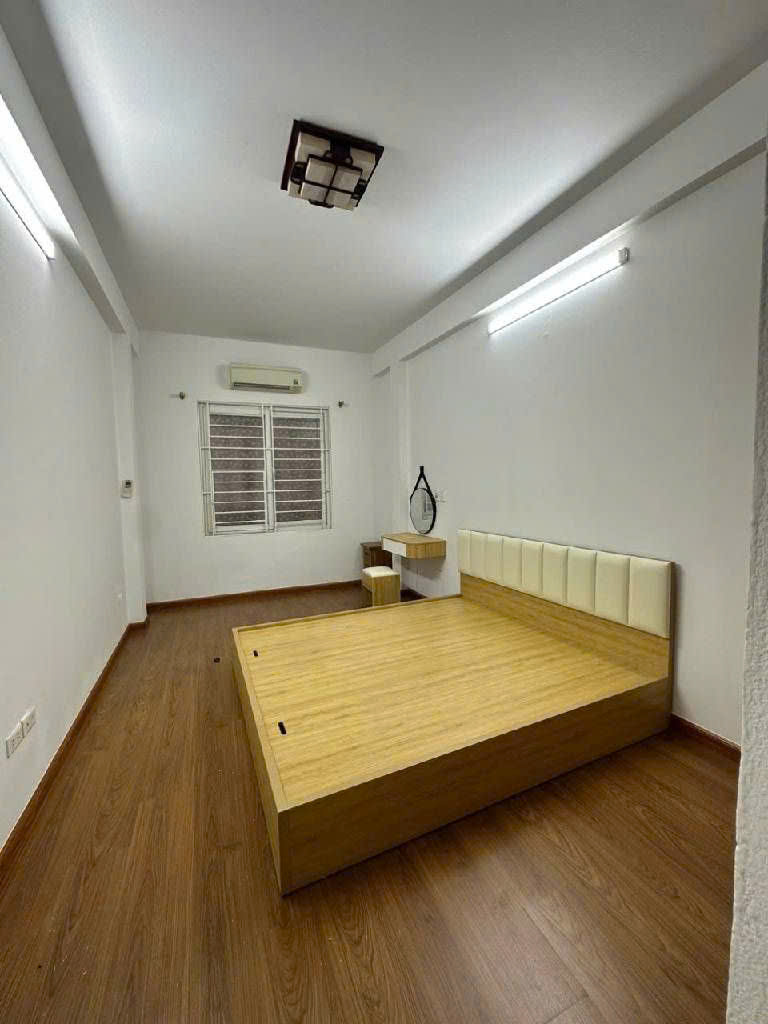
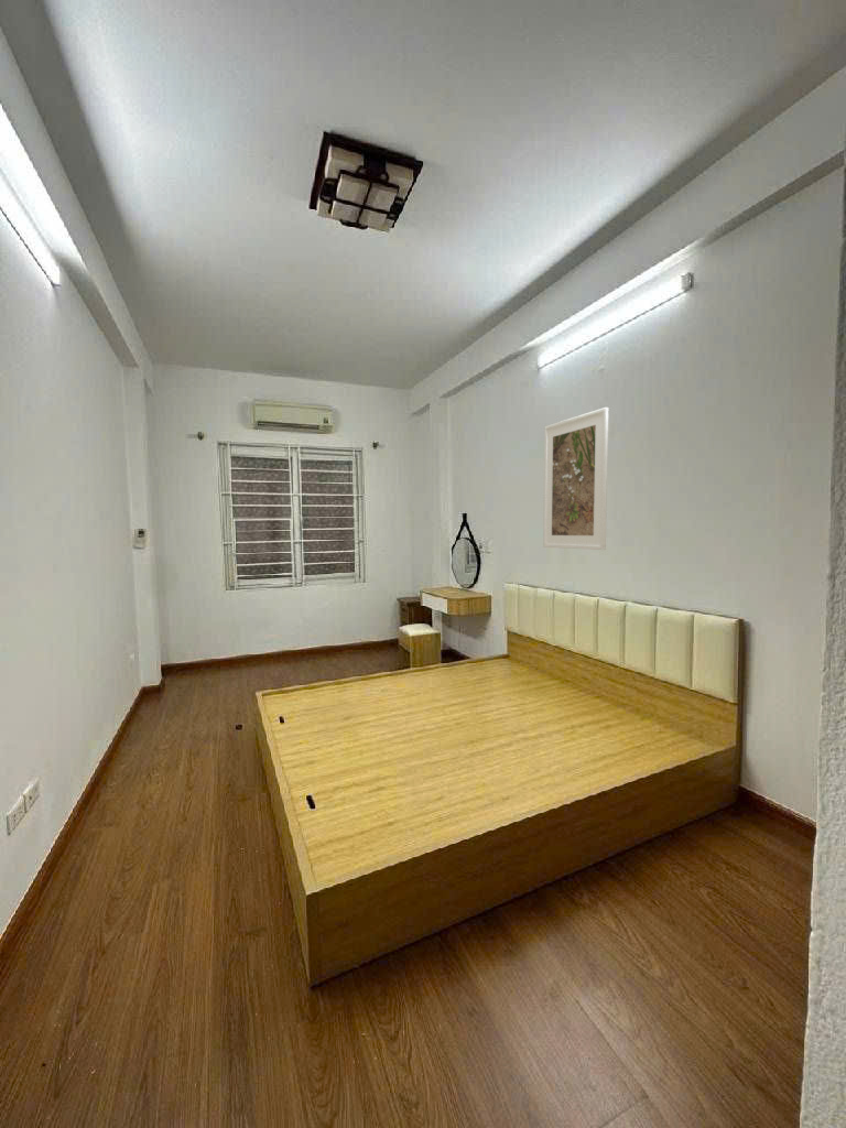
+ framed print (573, 484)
